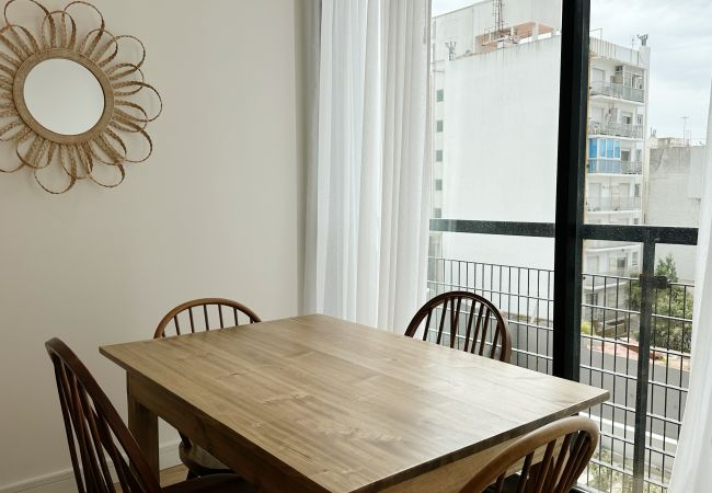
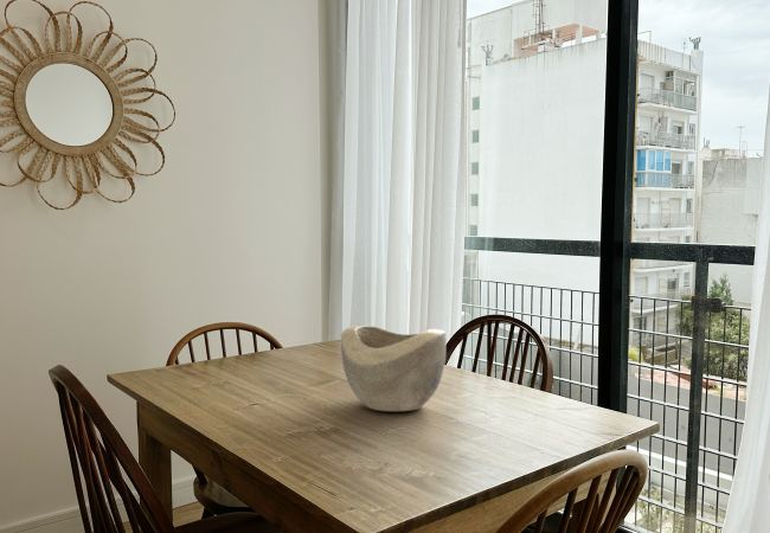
+ decorative bowl (393, 366)
